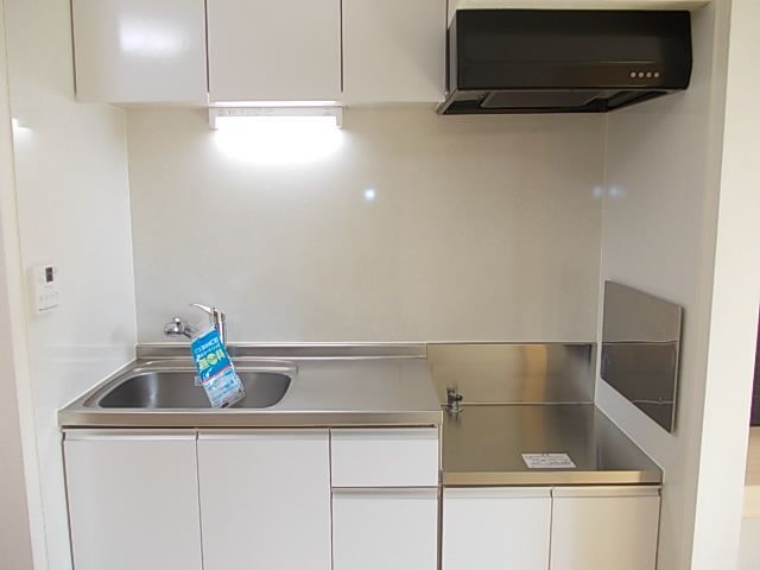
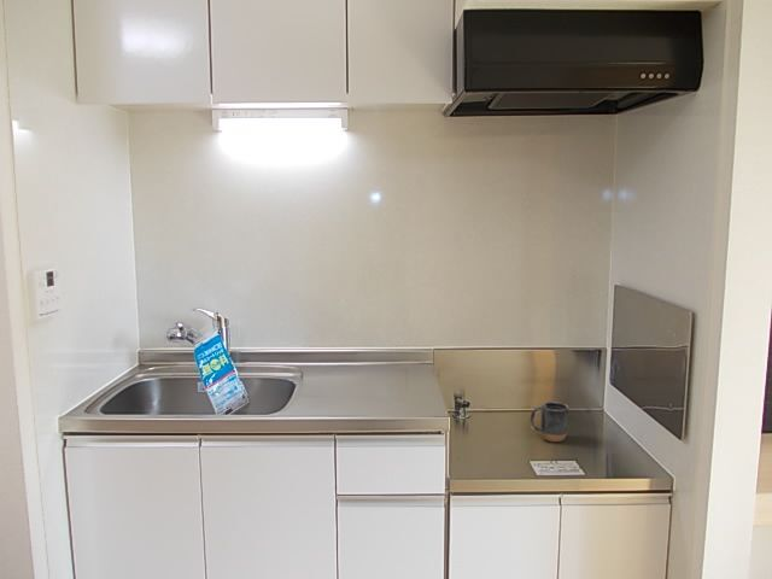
+ mug (549, 420)
